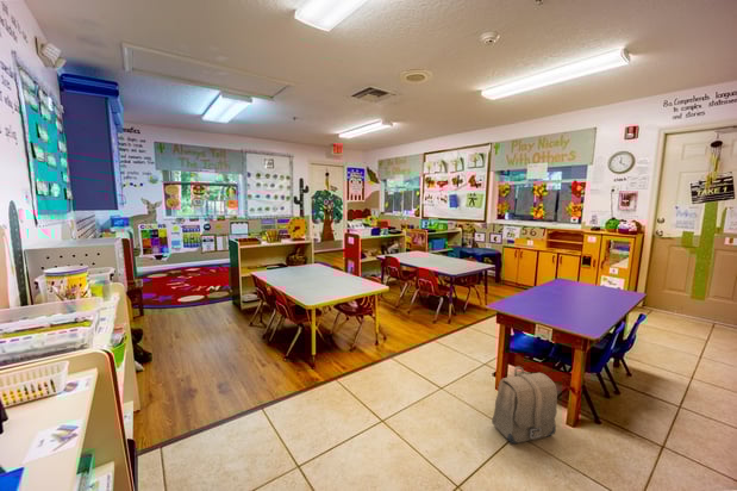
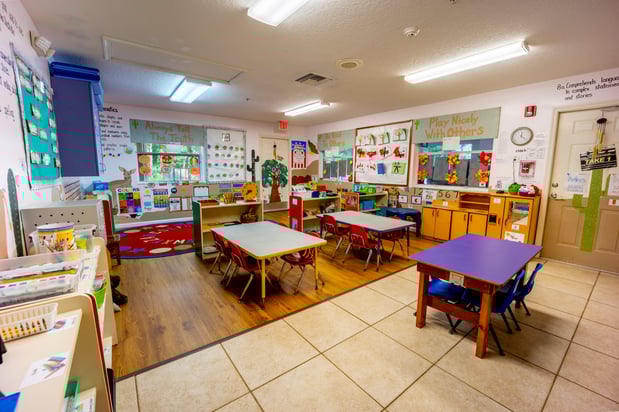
- backpack (526, 404)
